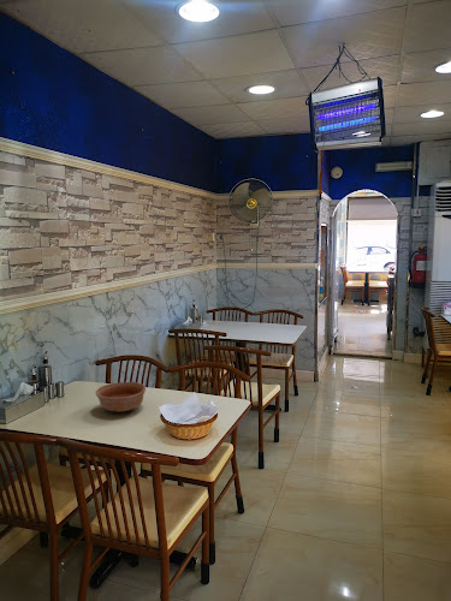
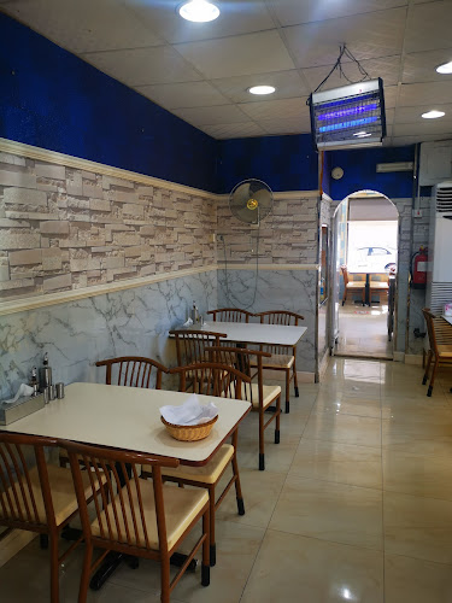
- bowl (121, 398)
